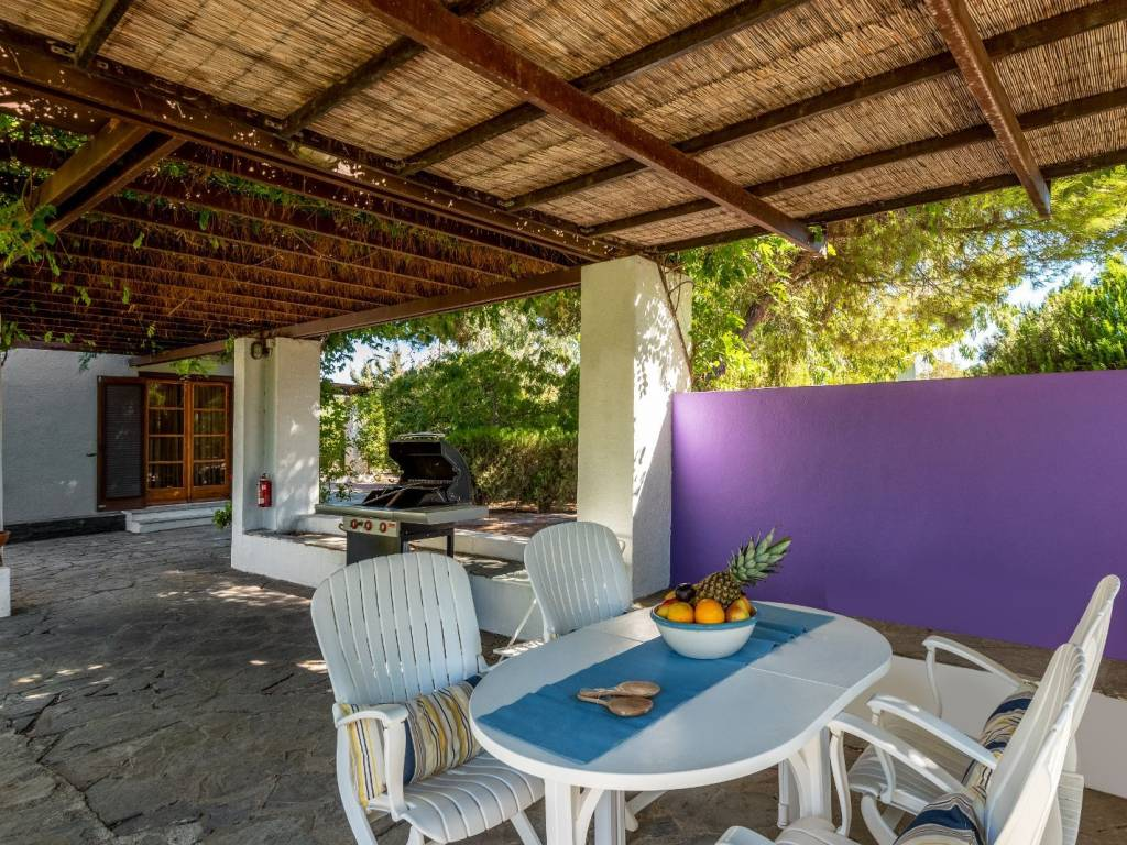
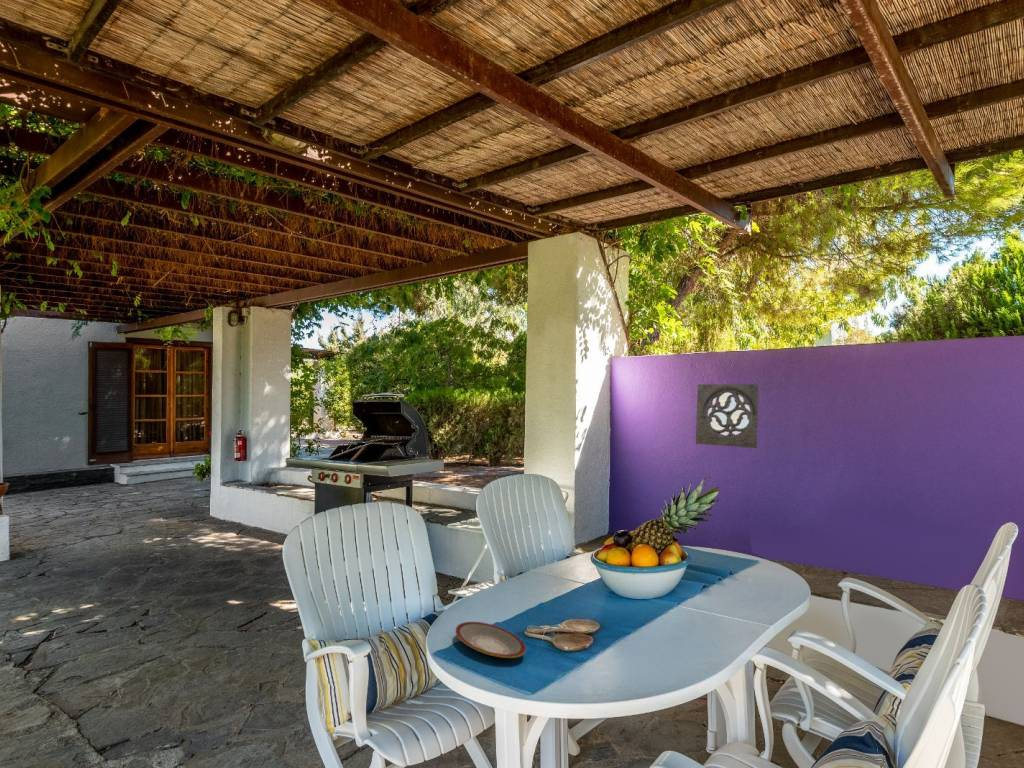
+ wall ornament (726, 415)
+ plate (489, 642)
